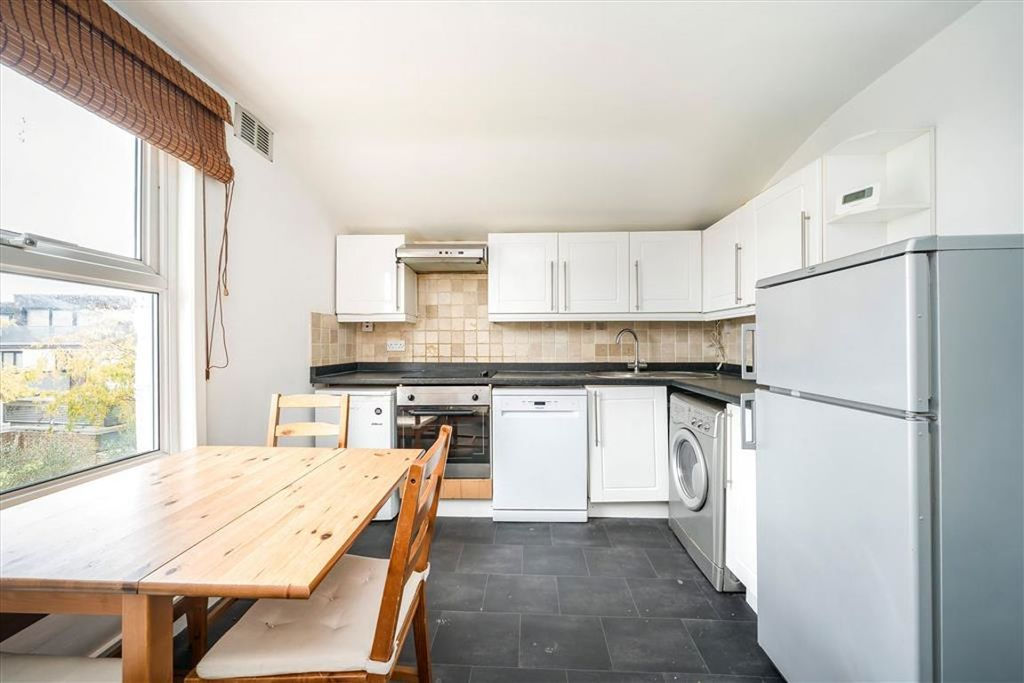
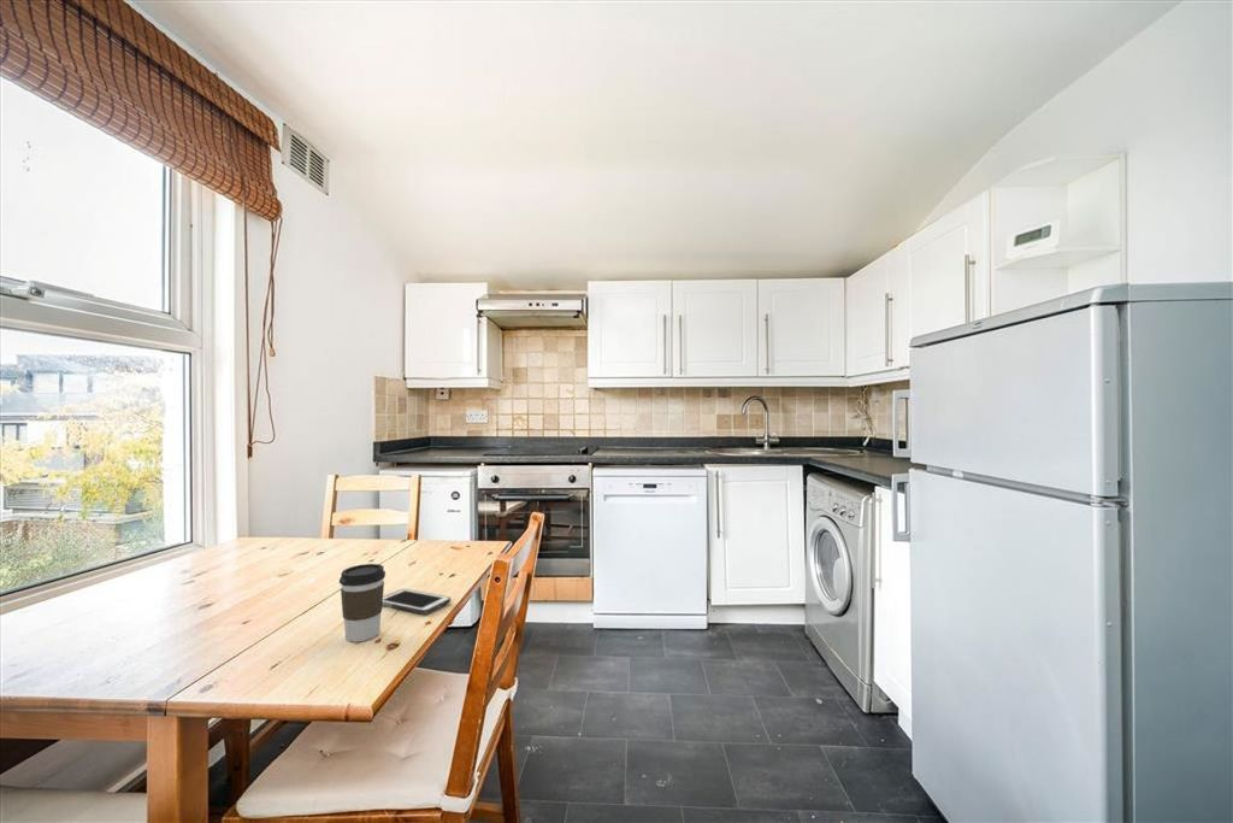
+ cell phone (413, 600)
+ coffee cup (362, 601)
